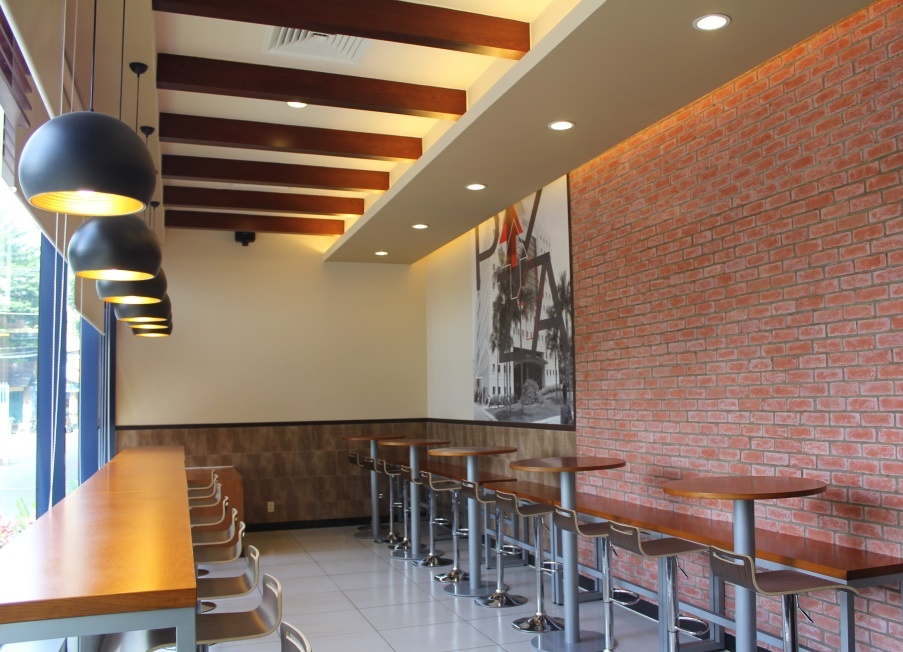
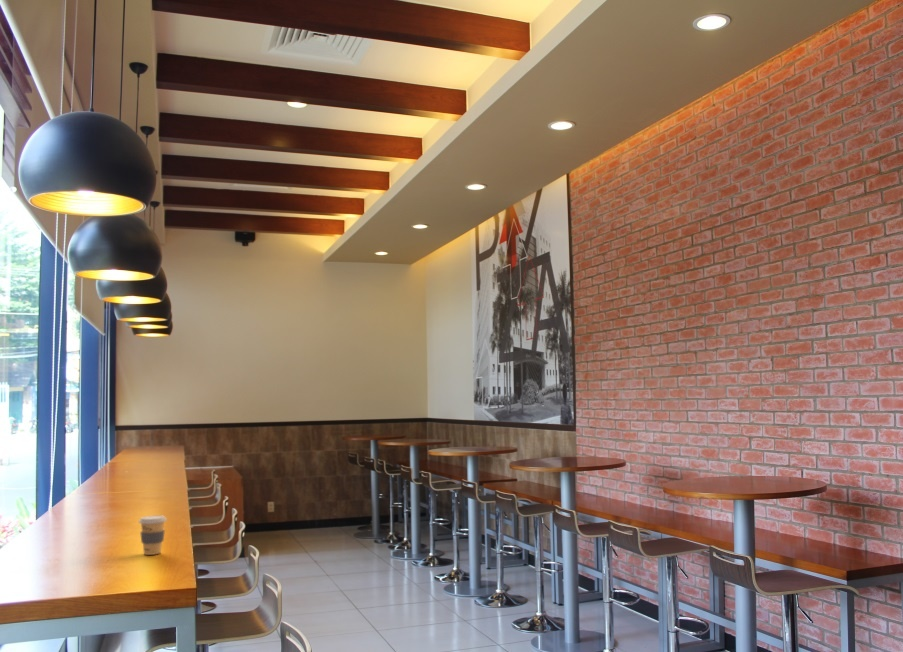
+ coffee cup (152, 535)
